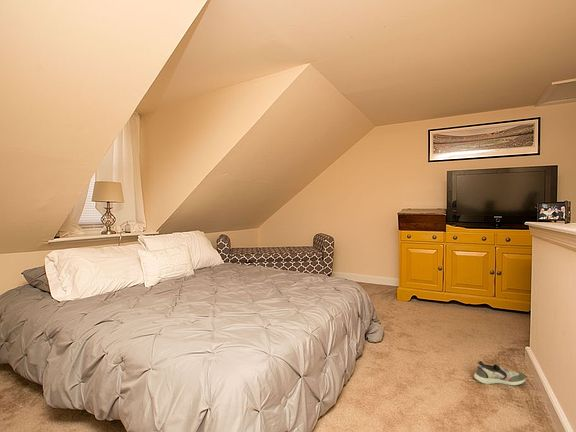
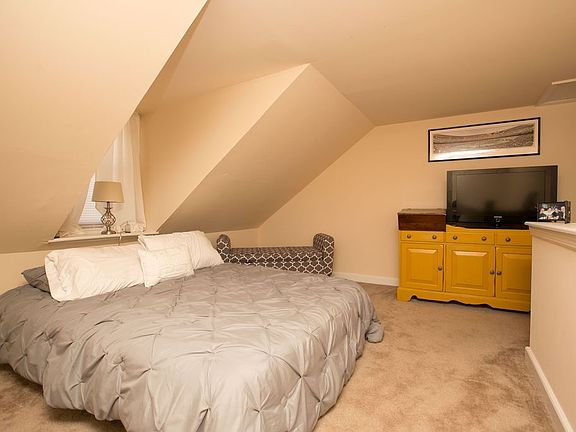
- shoe (499, 371)
